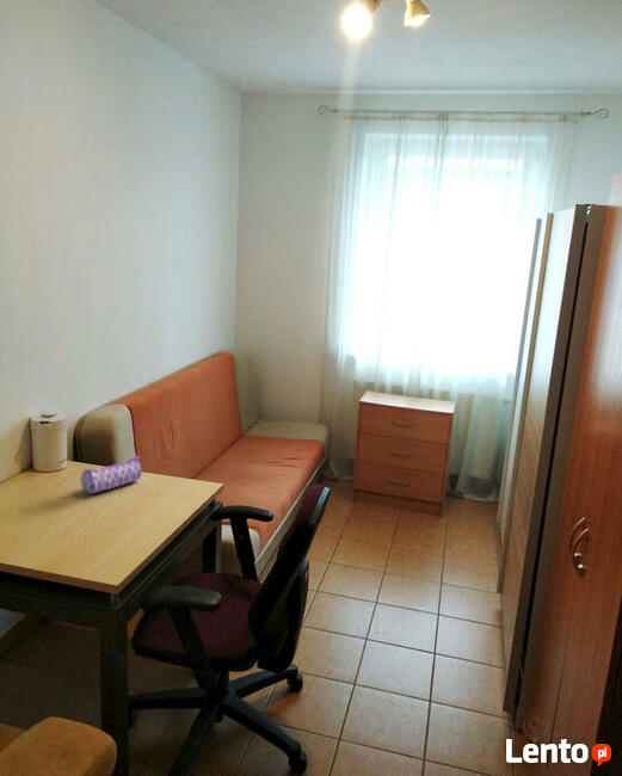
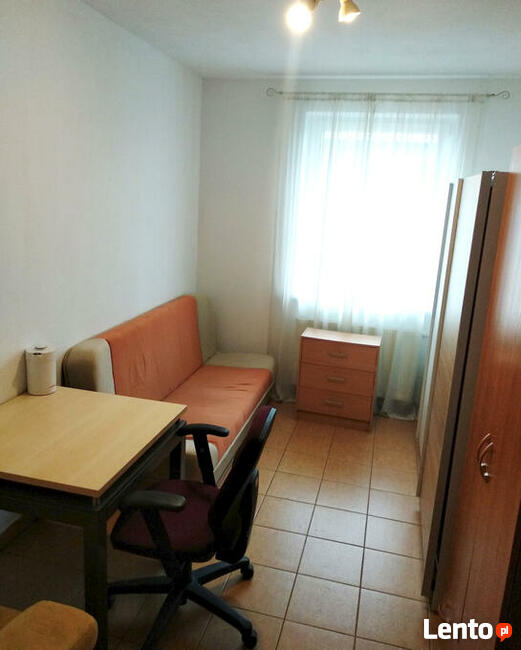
- pencil case (111, 474)
